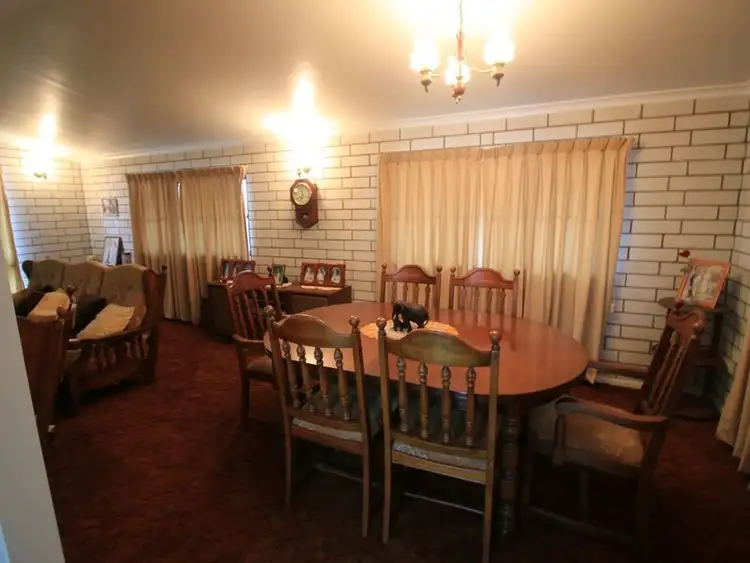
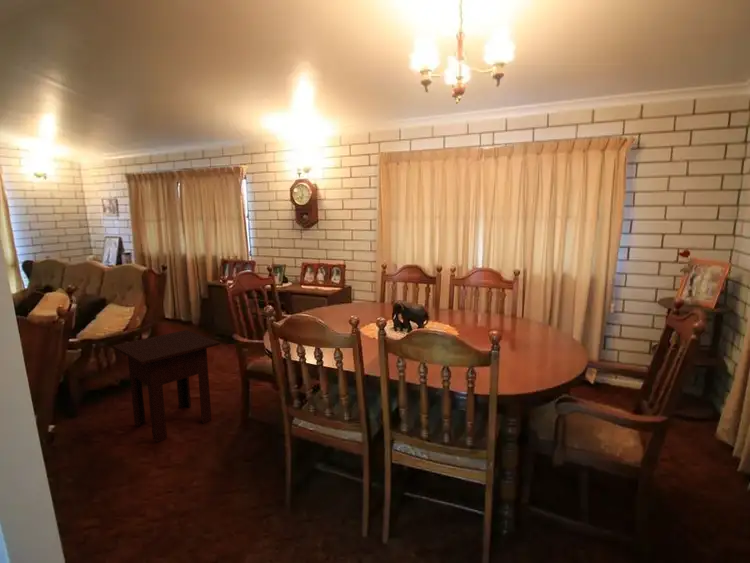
+ side table (169, 382)
